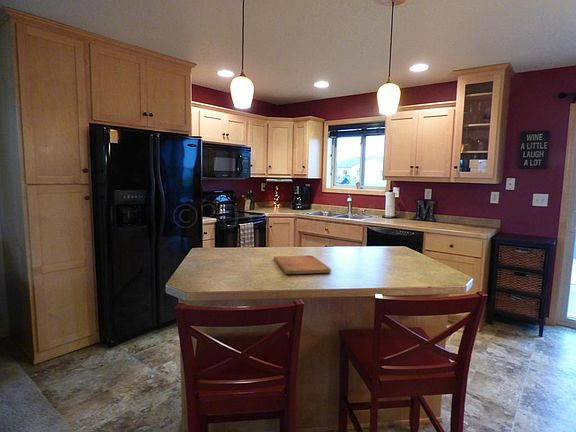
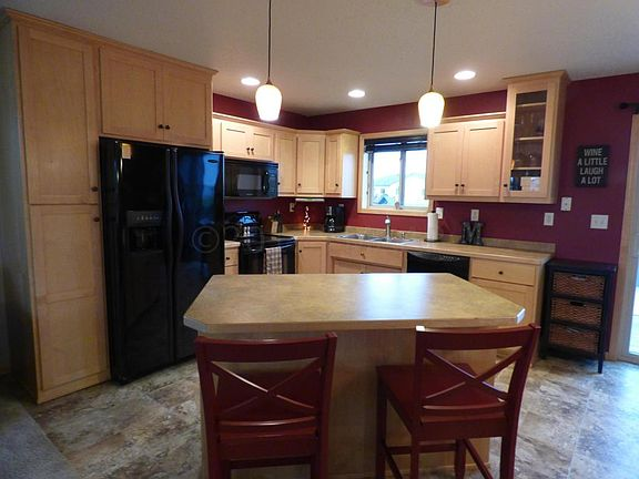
- cutting board (300, 263)
